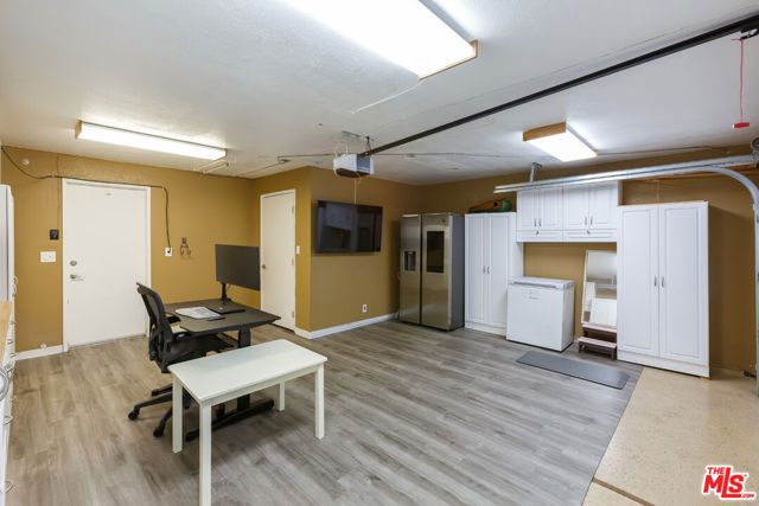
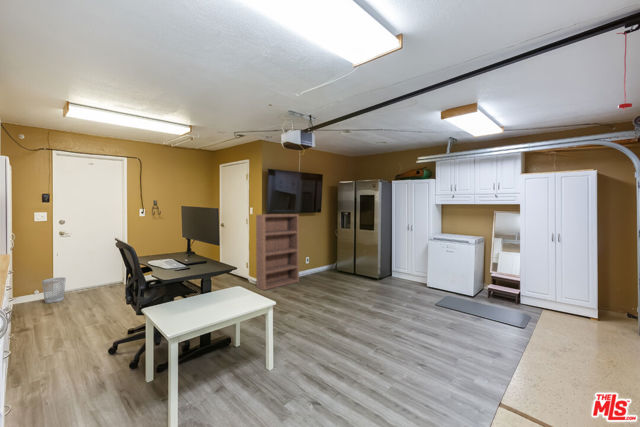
+ bookcase (278, 249)
+ wastebasket (54, 290)
